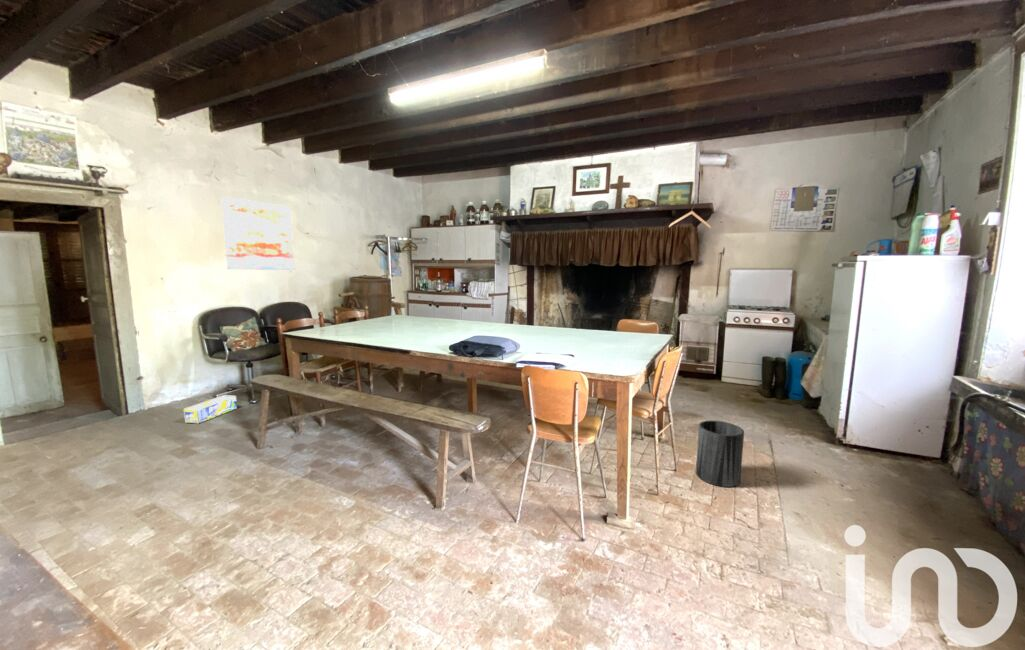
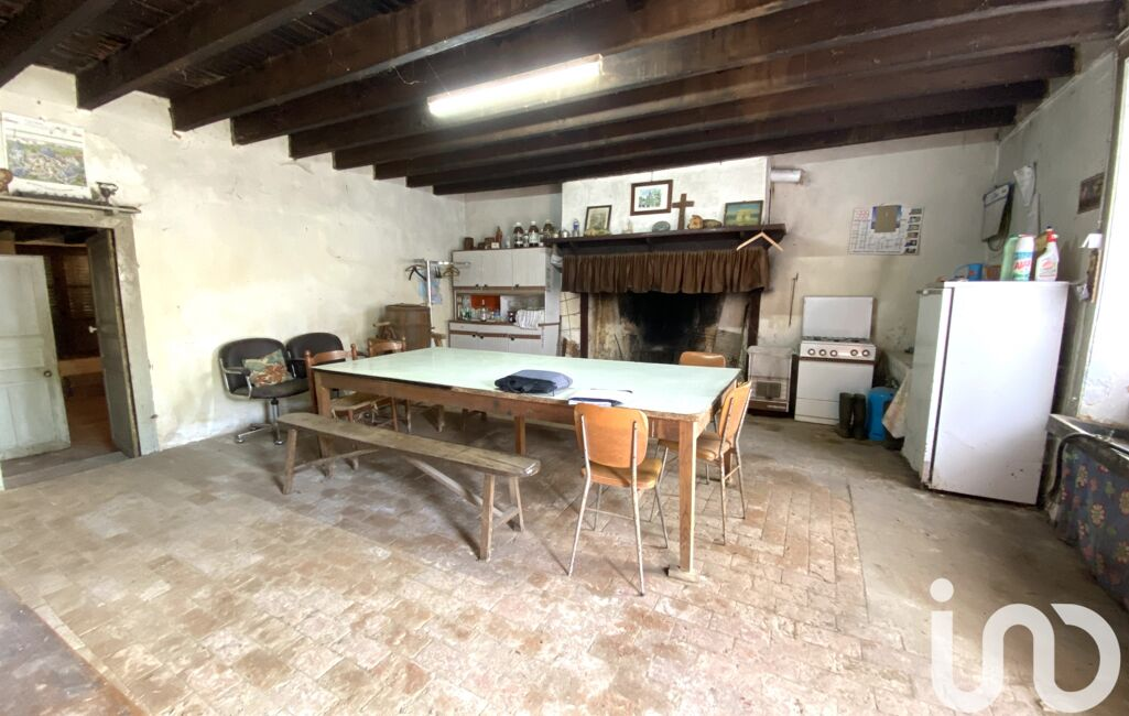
- wall art (260, 236)
- box (211, 408)
- trash can (719, 452)
